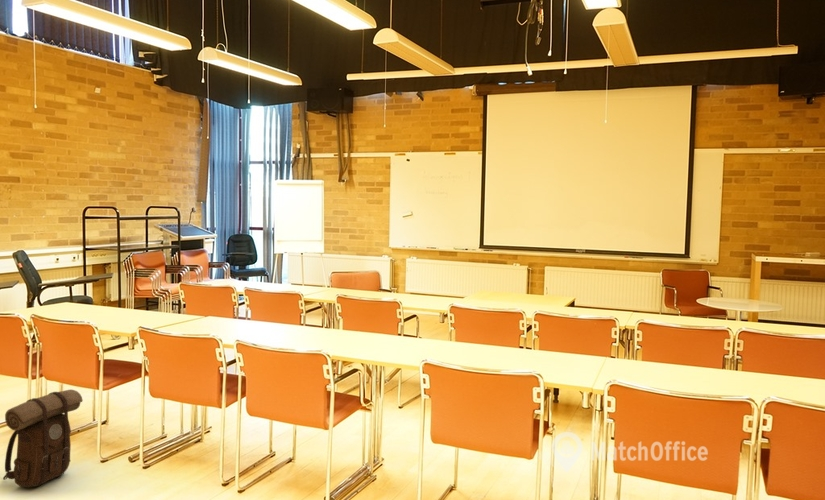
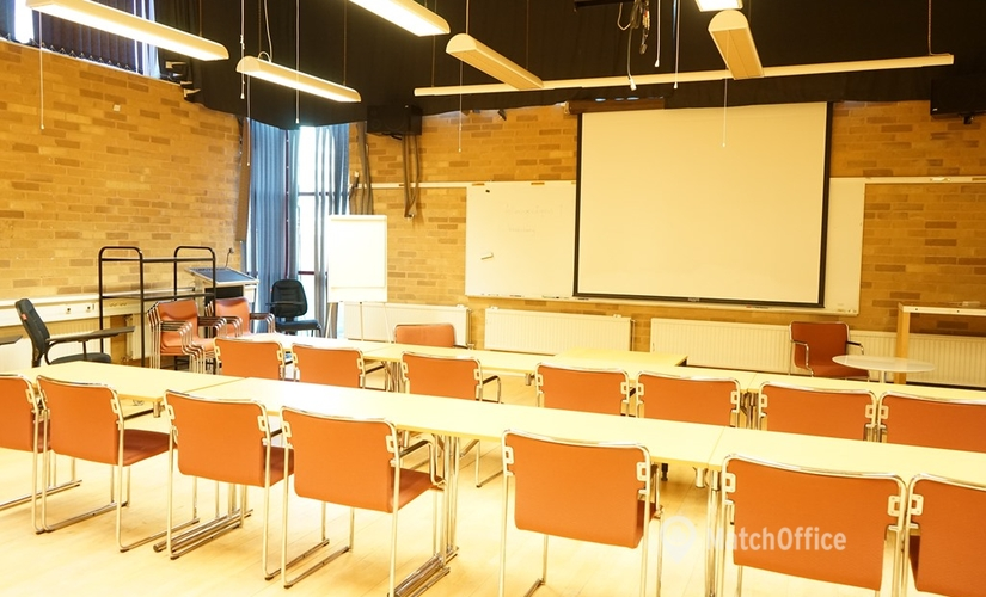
- backpack (35, 436)
